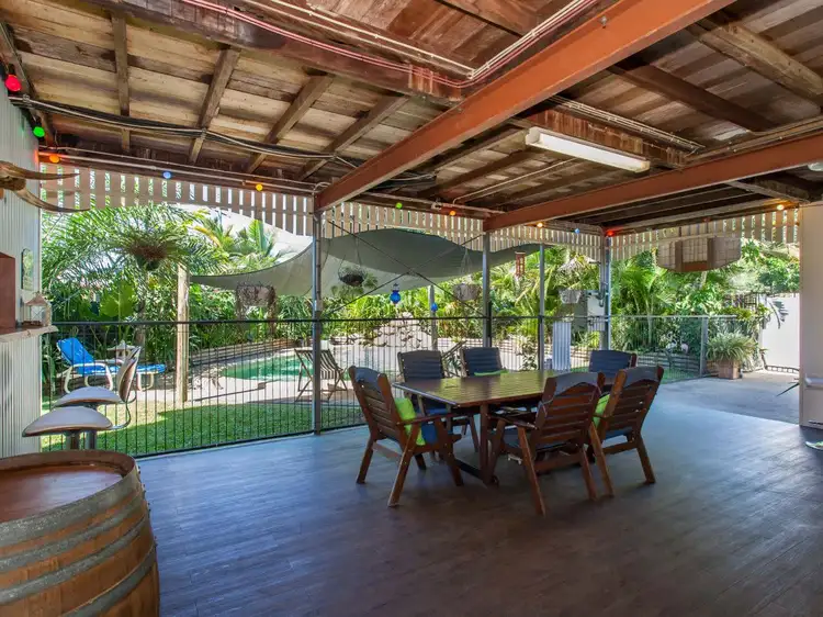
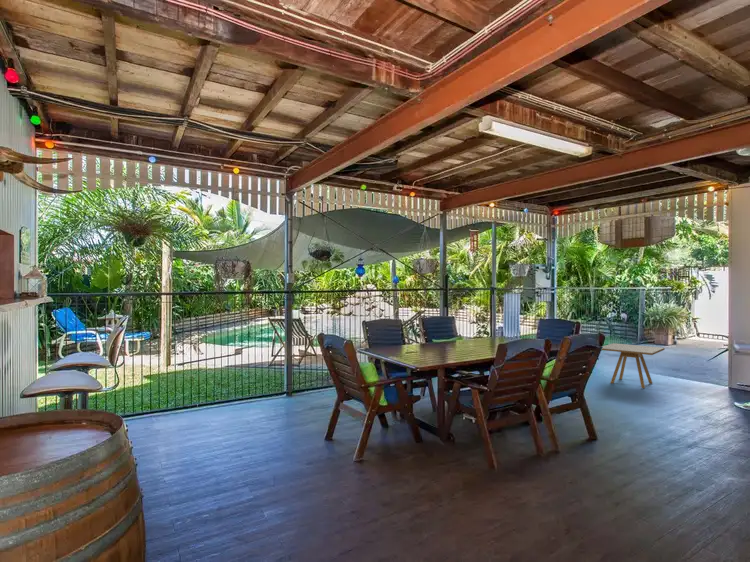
+ side table (636, 362)
